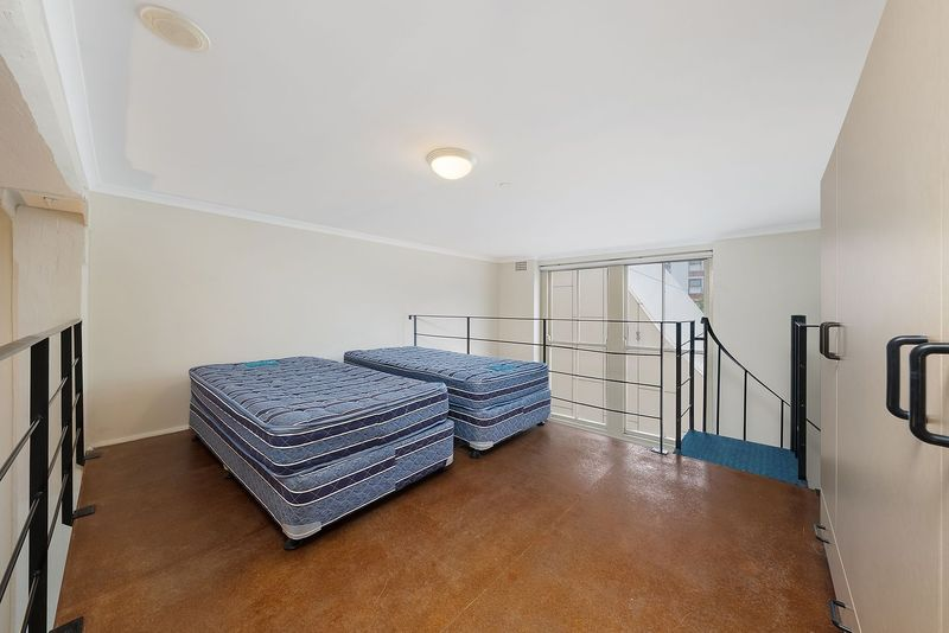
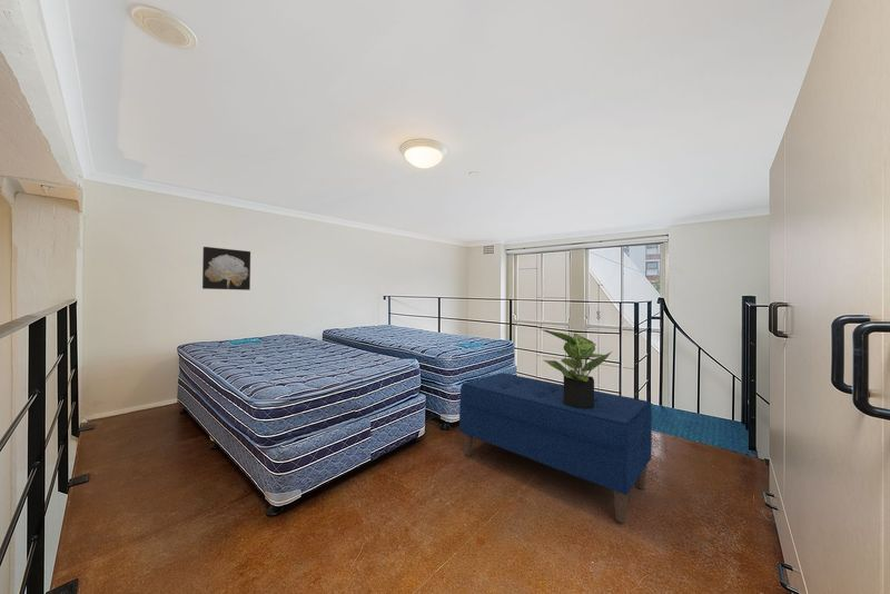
+ wall art (227, 269)
+ bench (546, 429)
+ potted plant (573, 364)
